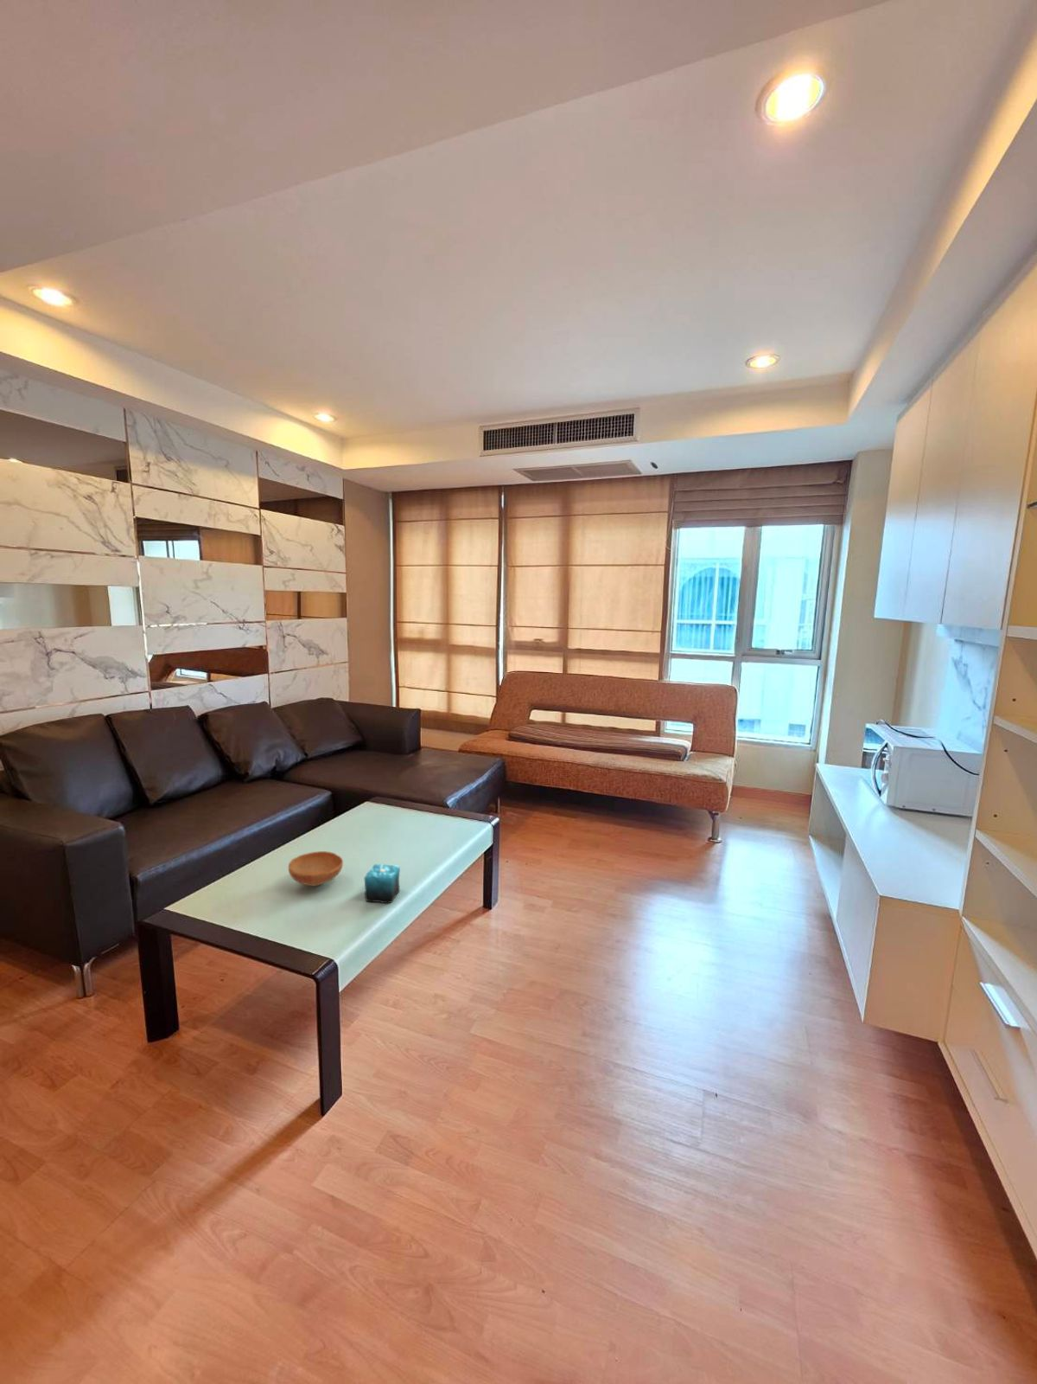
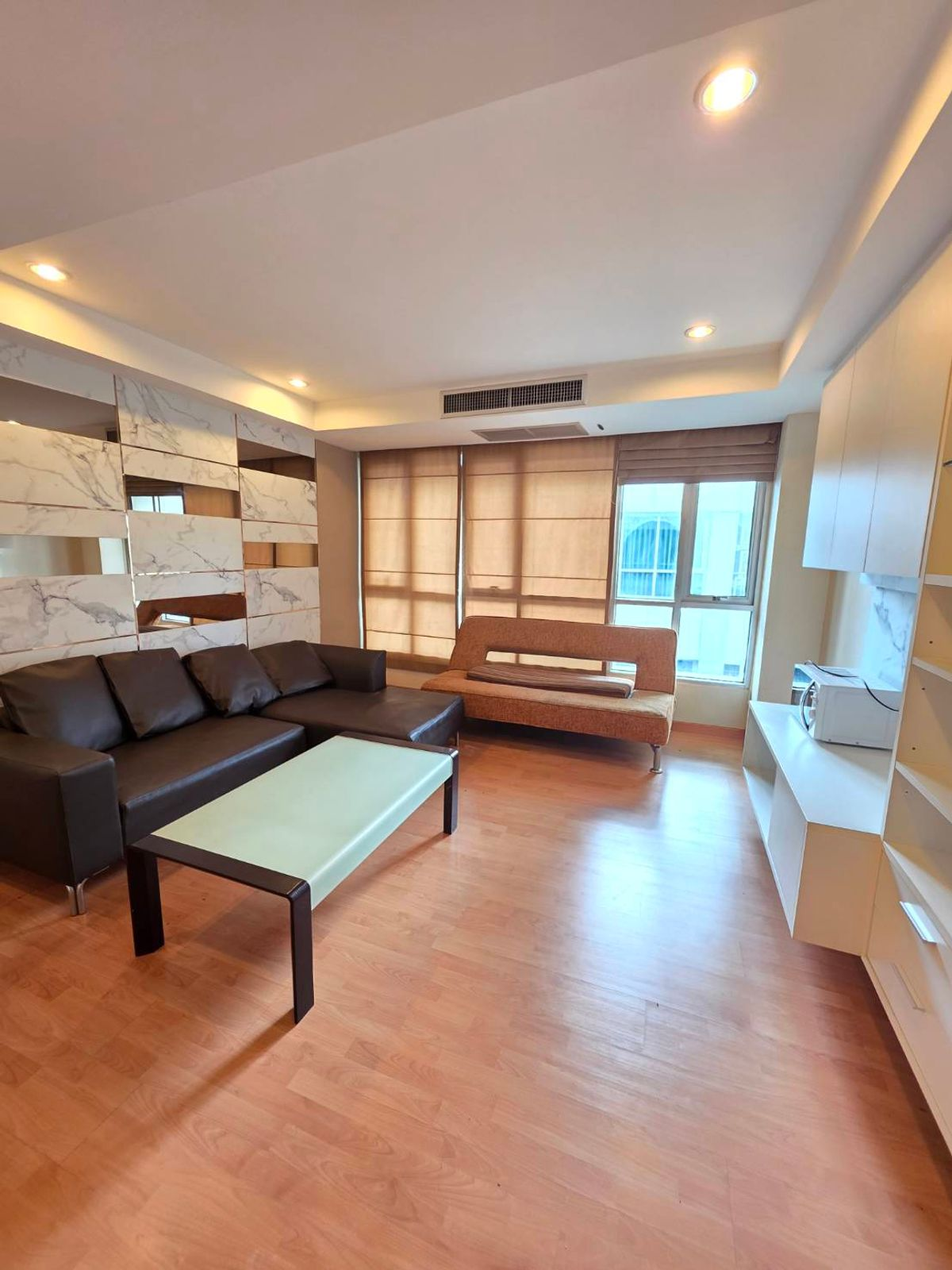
- bowl (316, 872)
- candle (382, 877)
